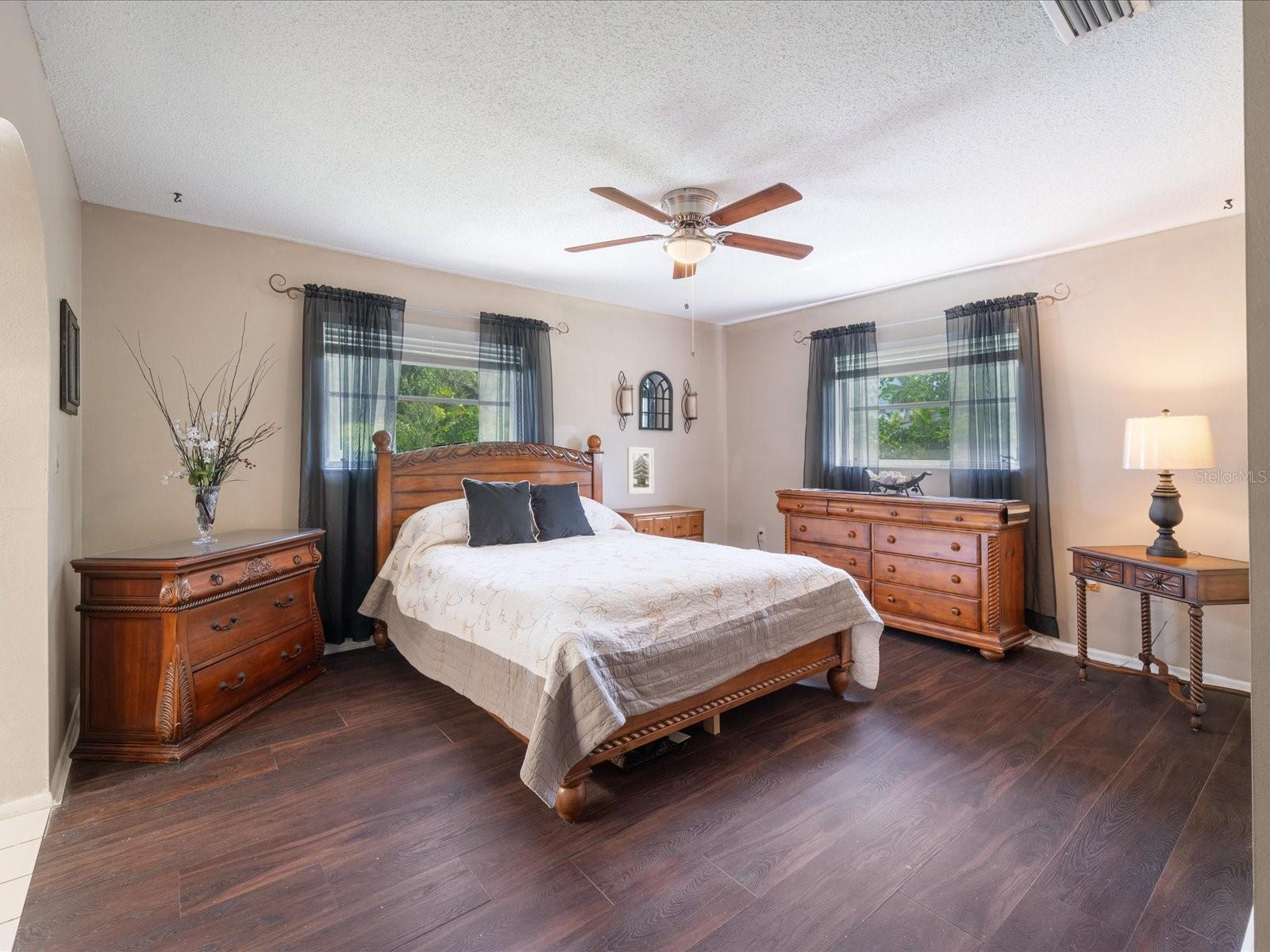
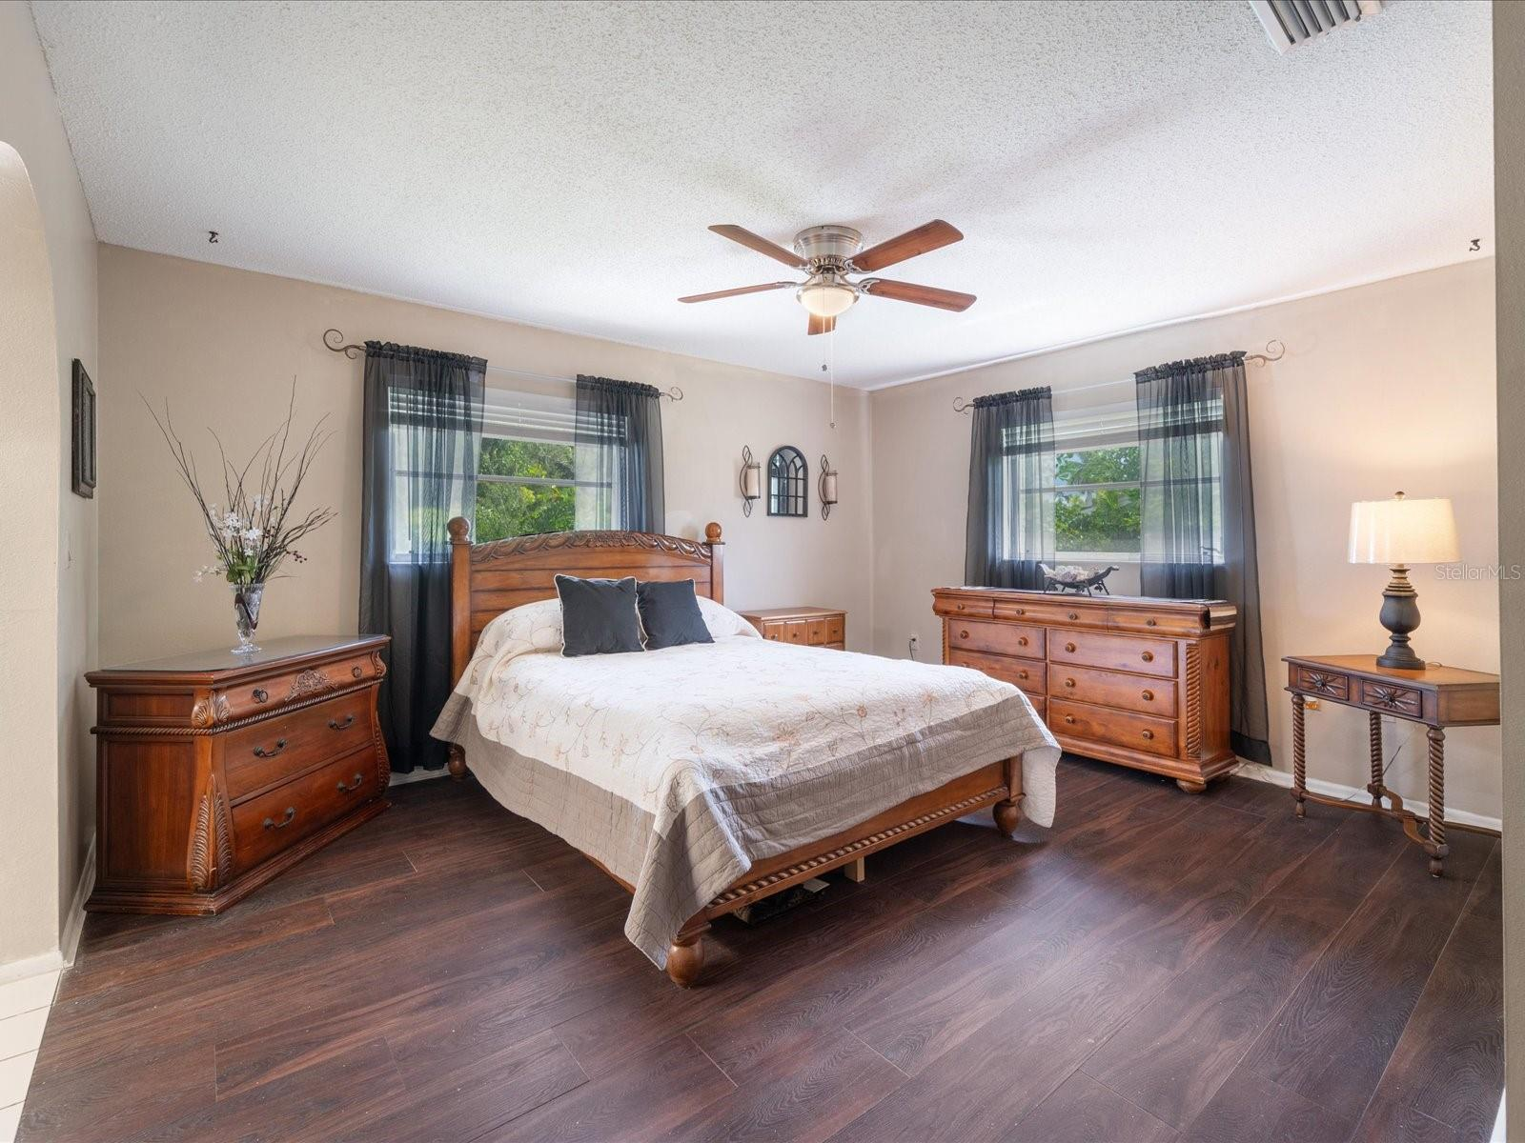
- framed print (641, 470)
